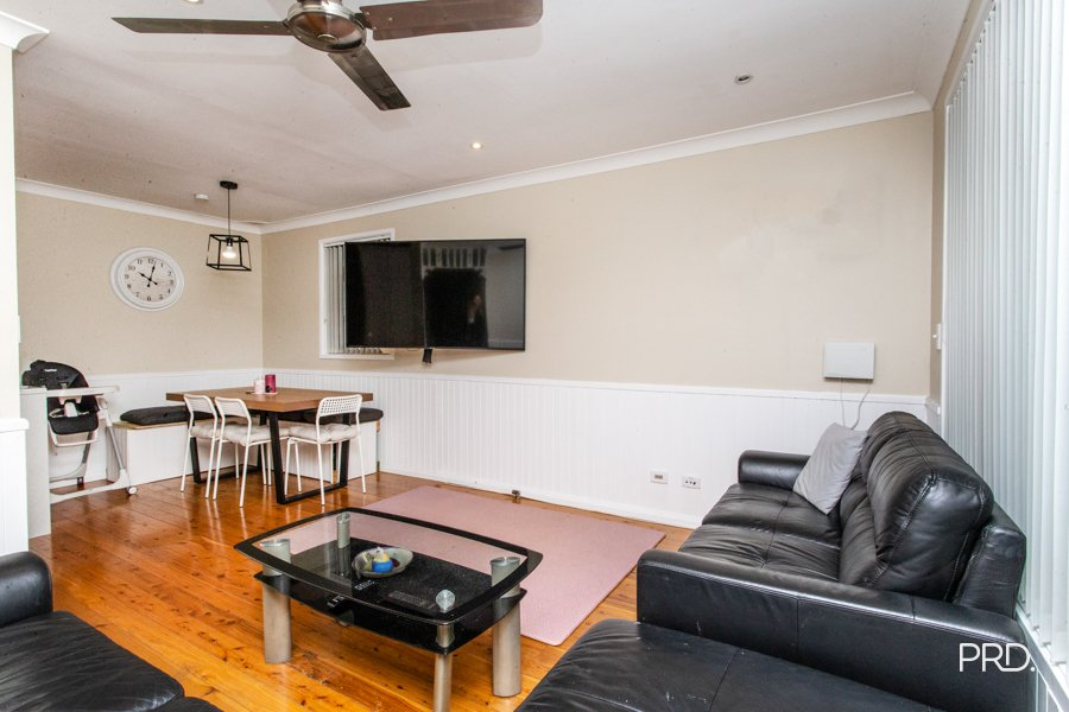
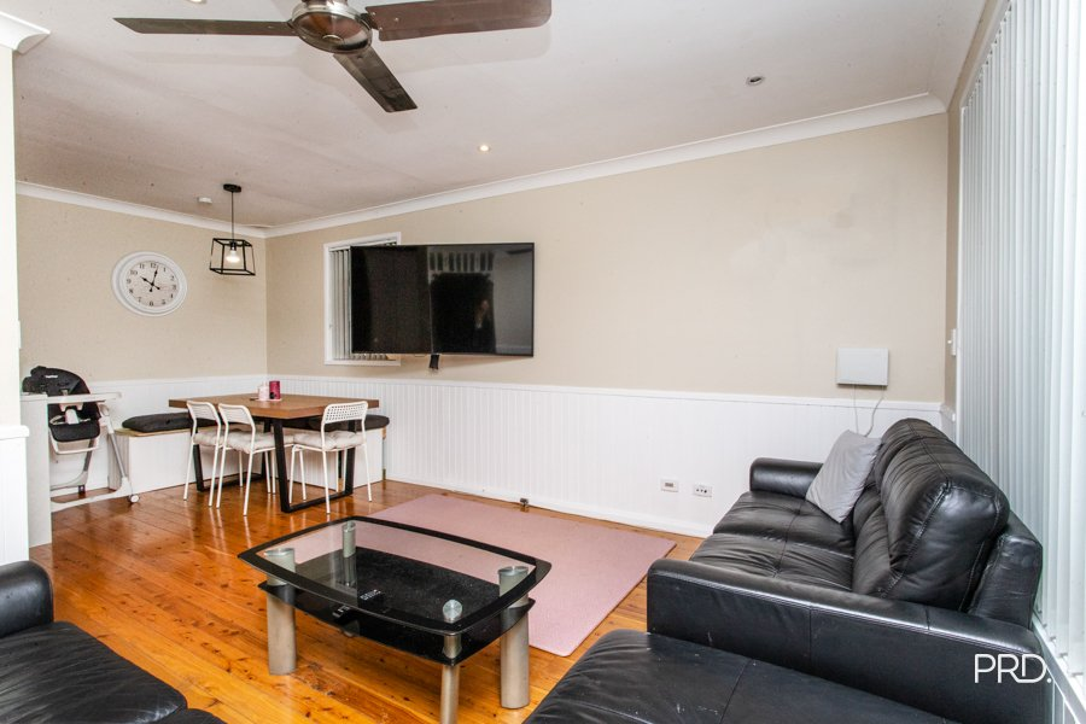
- remote control (411, 603)
- decorative bowl (375, 560)
